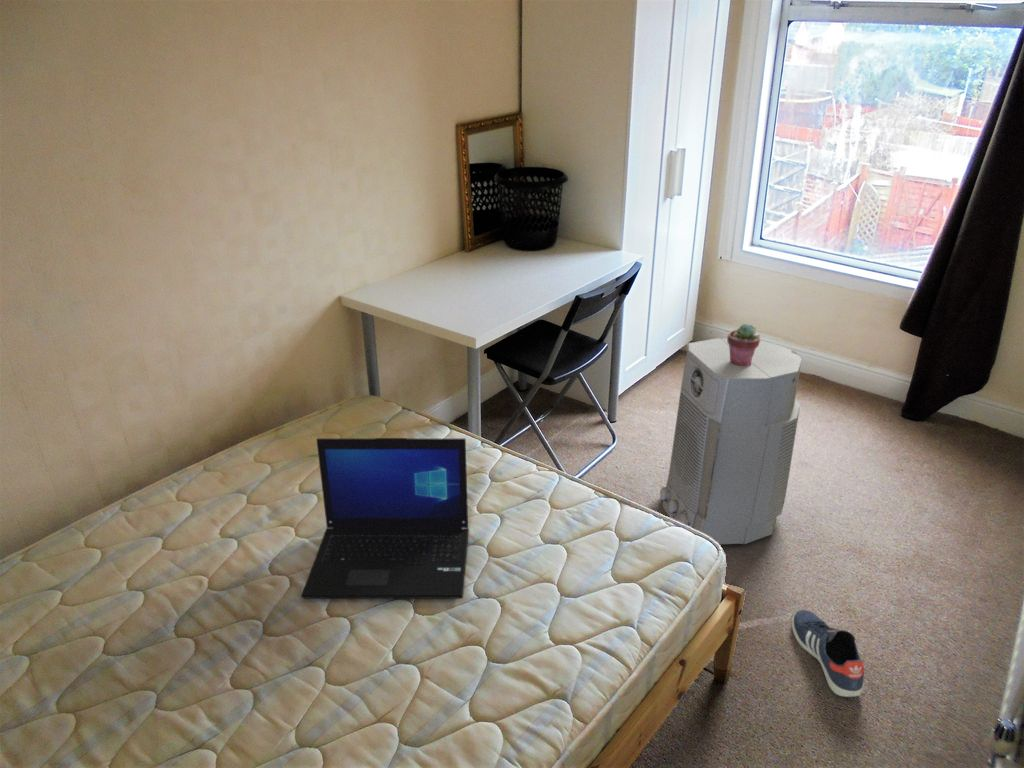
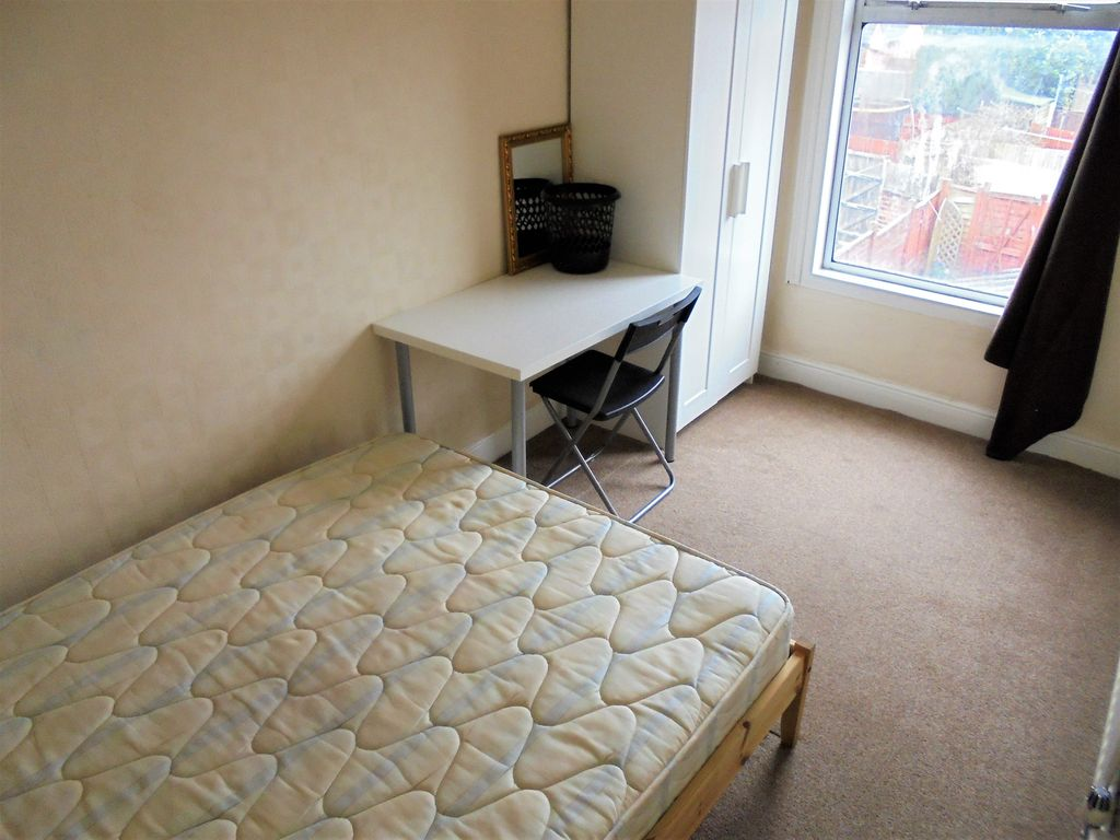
- air purifier (733, 439)
- potted succulent (743, 342)
- sneaker (830, 639)
- laptop (386, 515)
